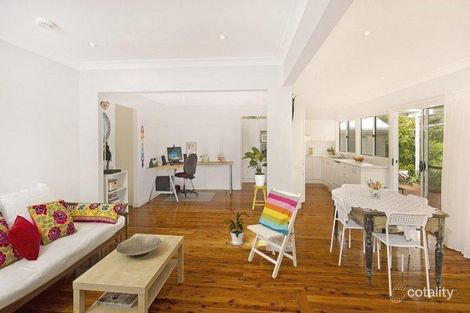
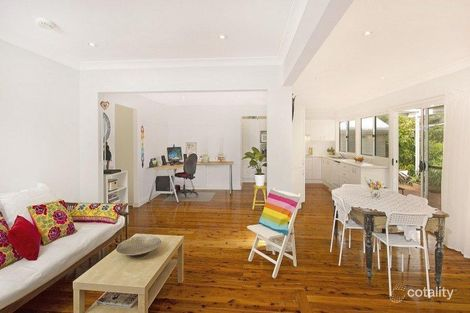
- house plant (235, 226)
